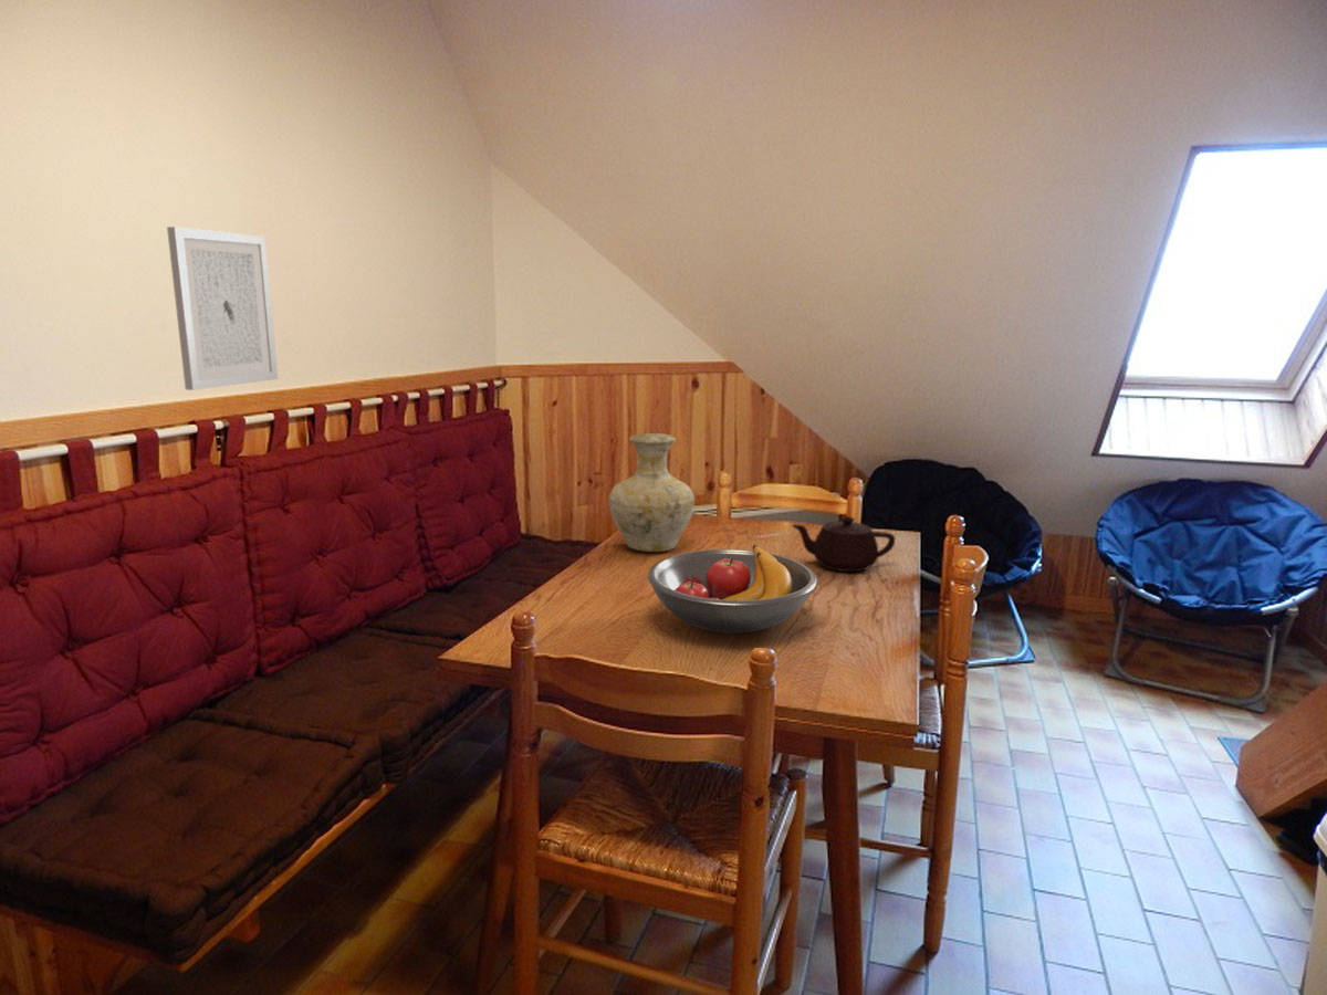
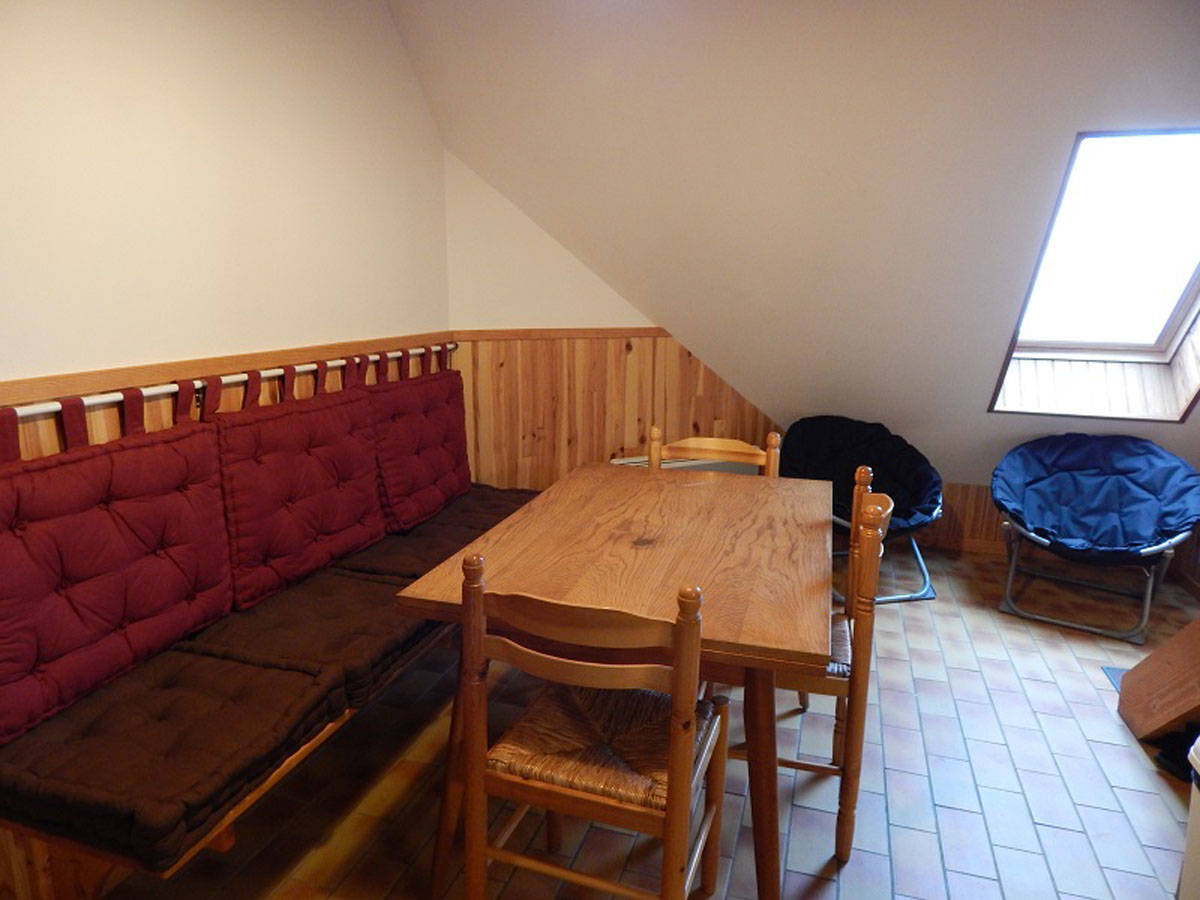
- fruit bowl (731, 589)
- teapot (842, 541)
- vase (651, 492)
- wall art (227, 310)
